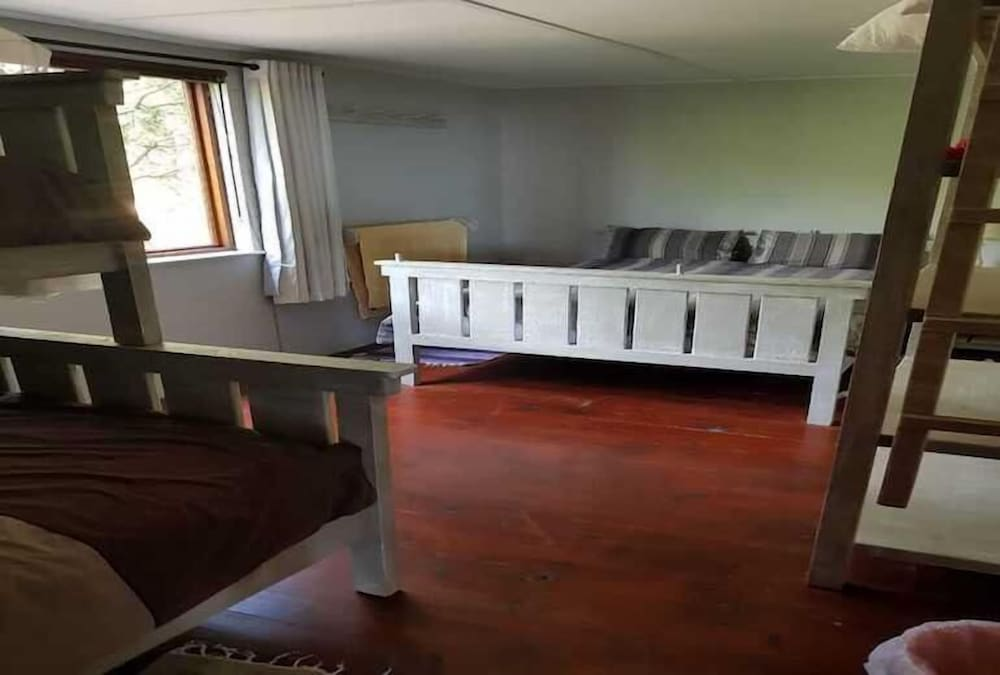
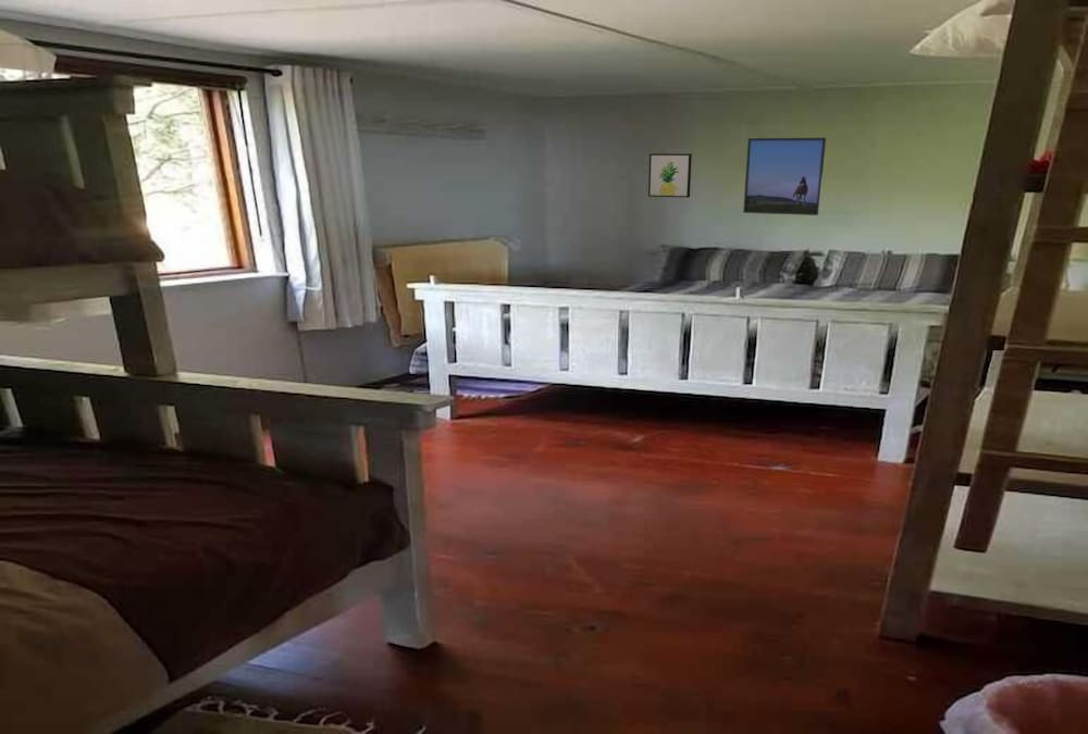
+ wall art (669, 175)
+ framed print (782, 176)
